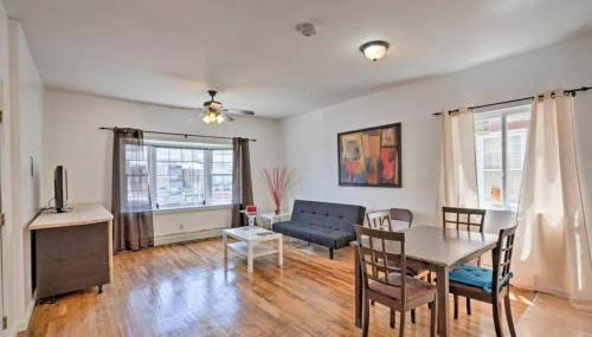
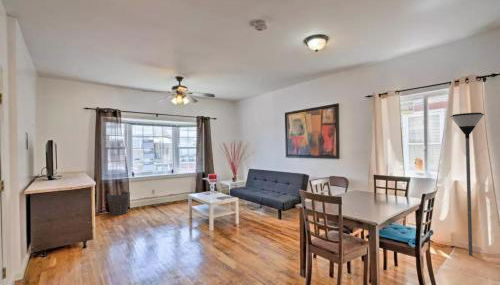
+ waste bin (118, 203)
+ floor lamp (468, 184)
